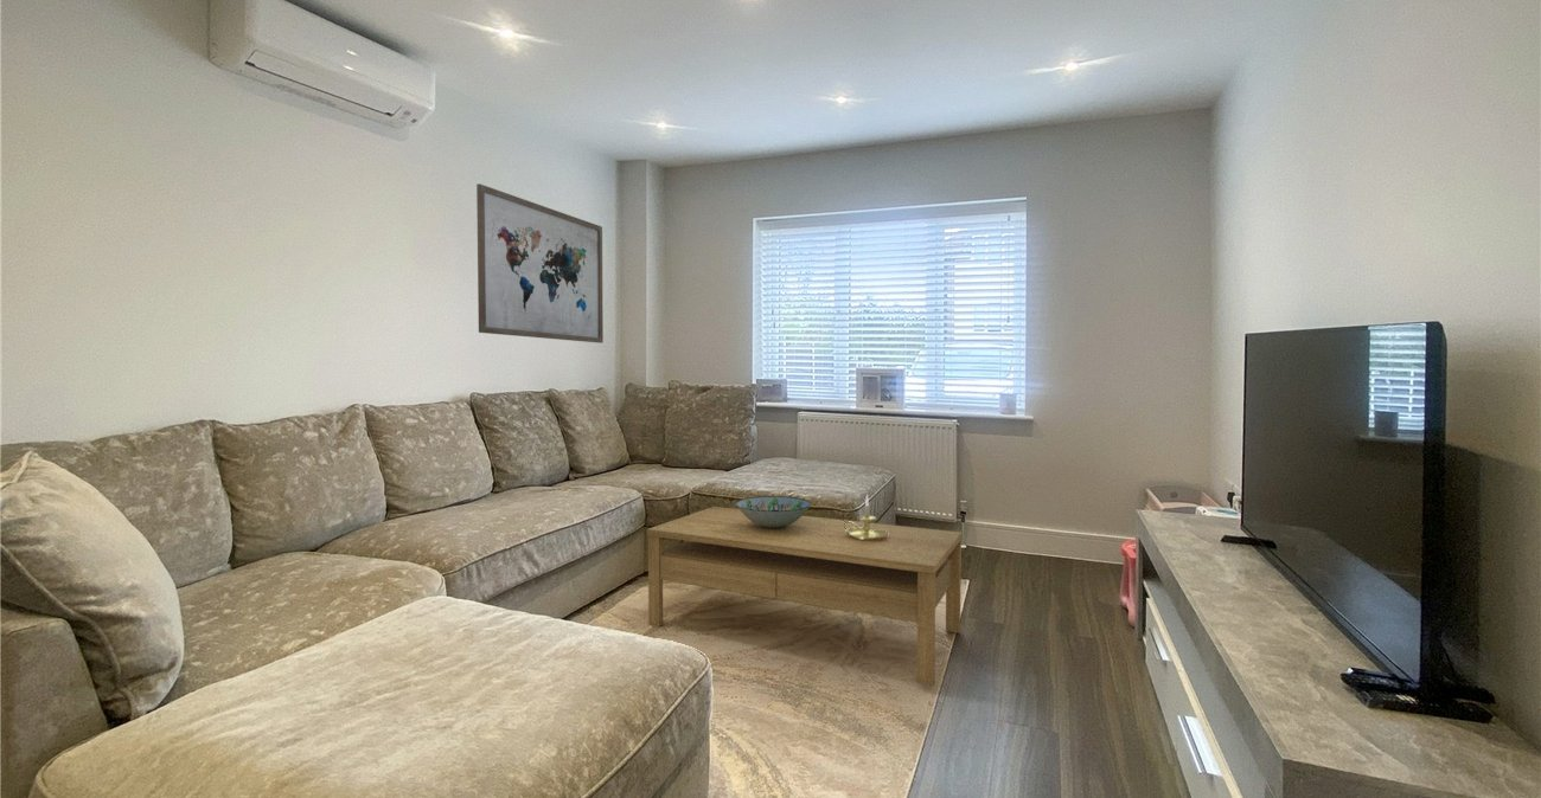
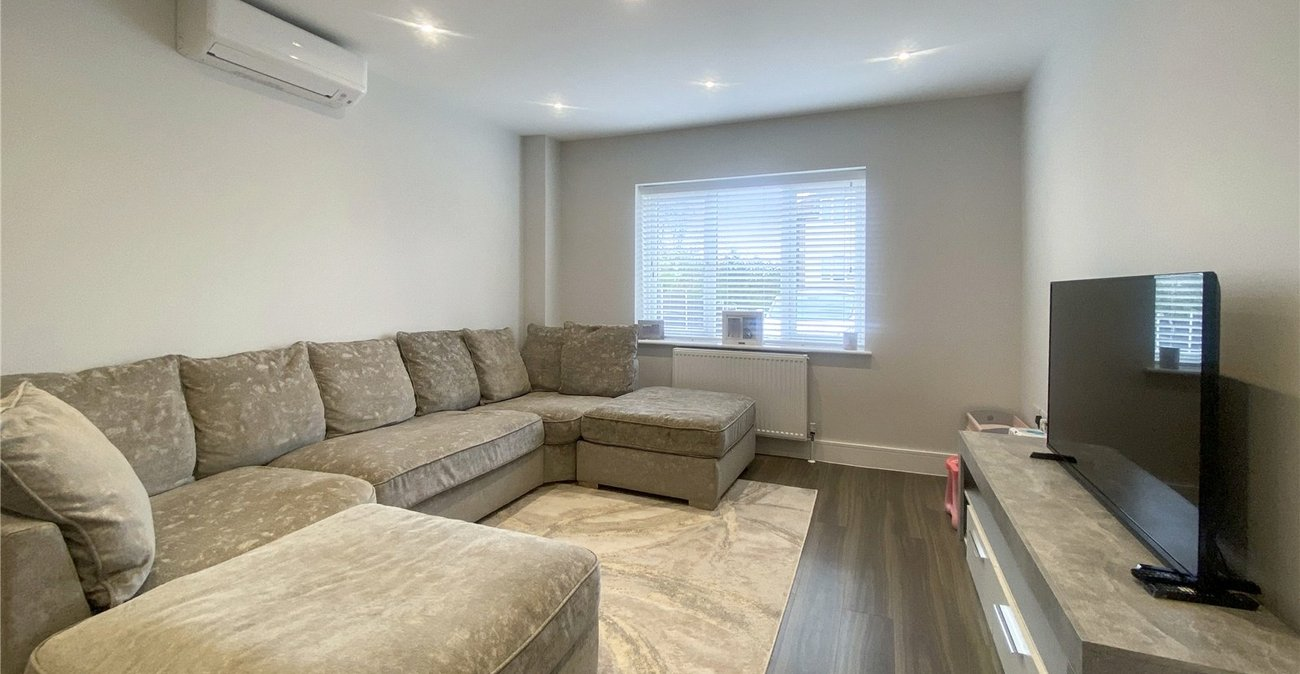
- candle holder (864, 514)
- wall art (548, 272)
- coffee table (803, 579)
- decorative bowl (773, 514)
